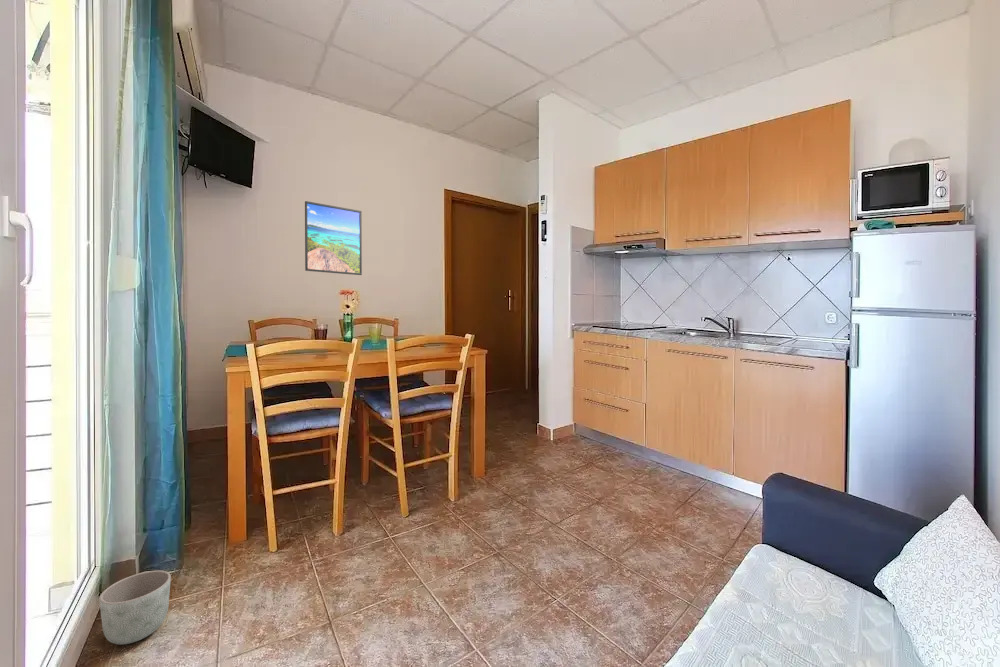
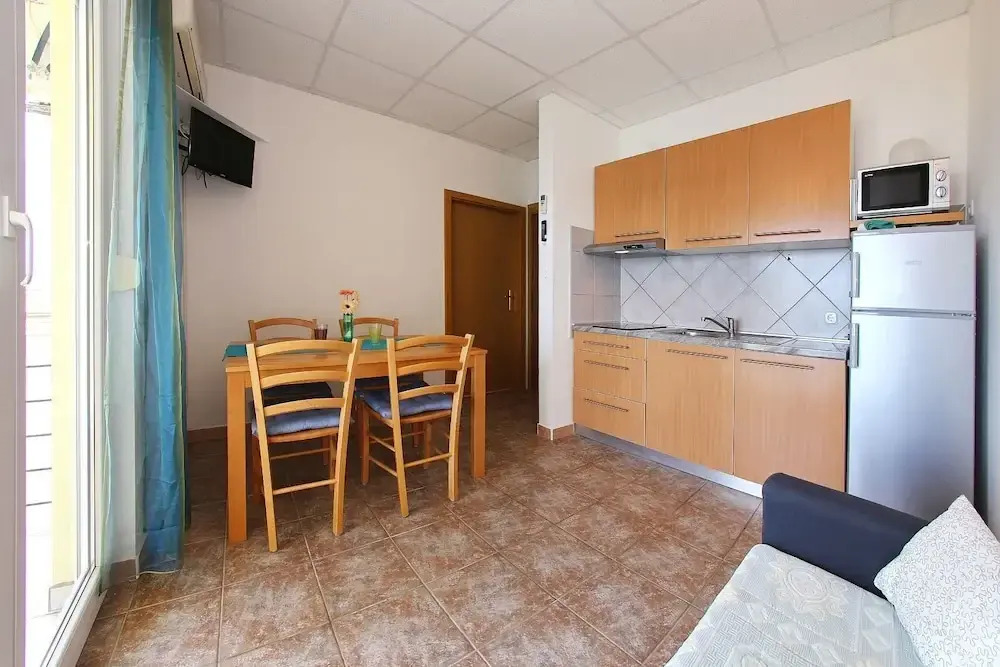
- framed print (334, 239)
- planter (136, 609)
